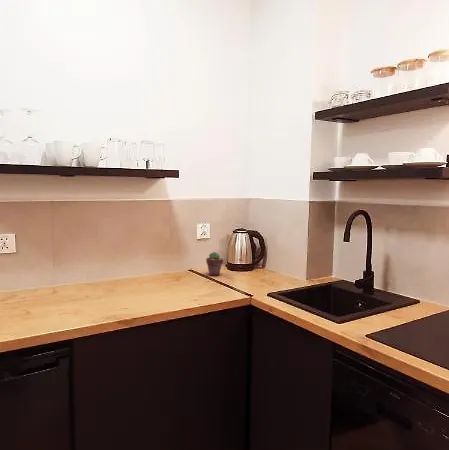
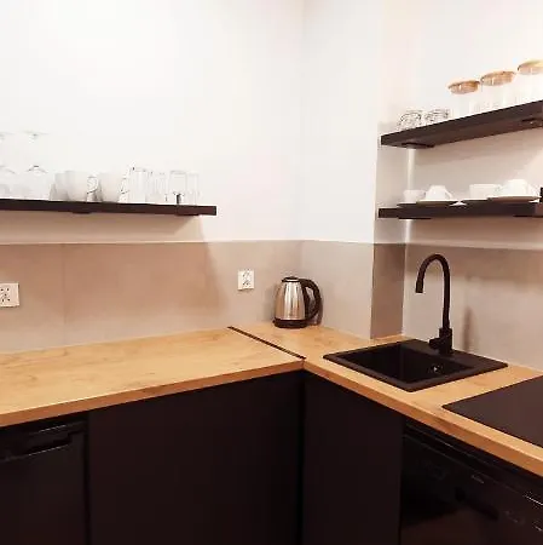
- potted succulent (214, 263)
